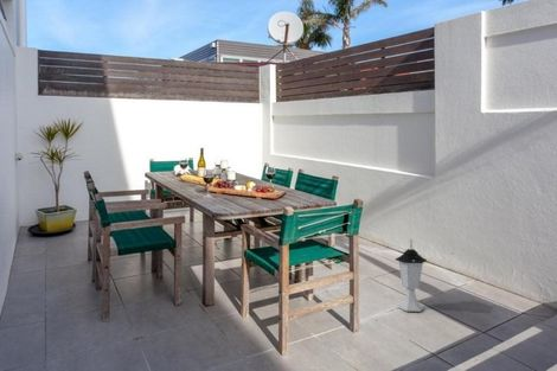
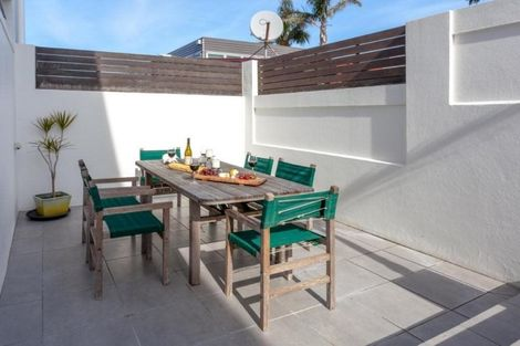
- lantern (410, 273)
